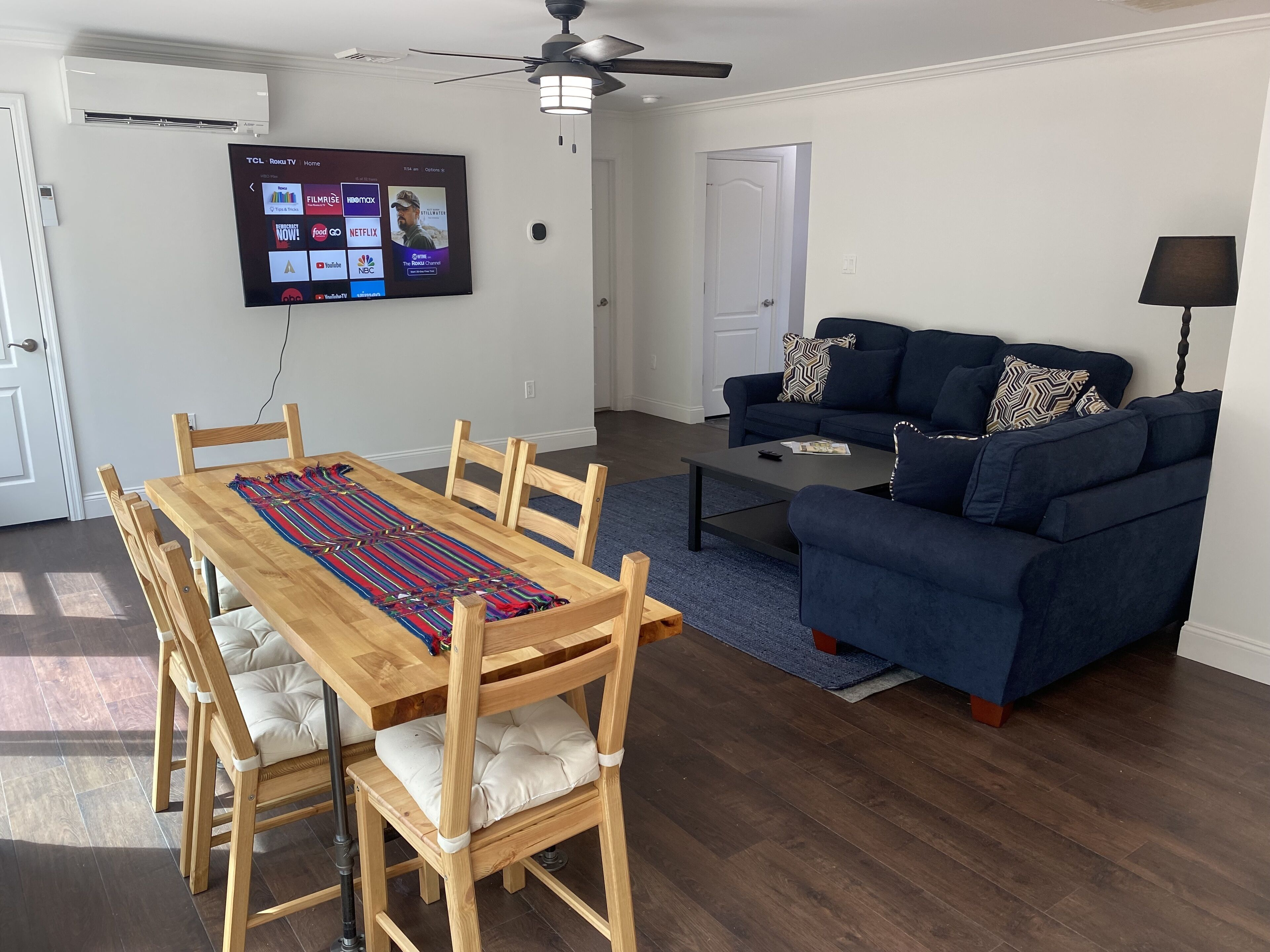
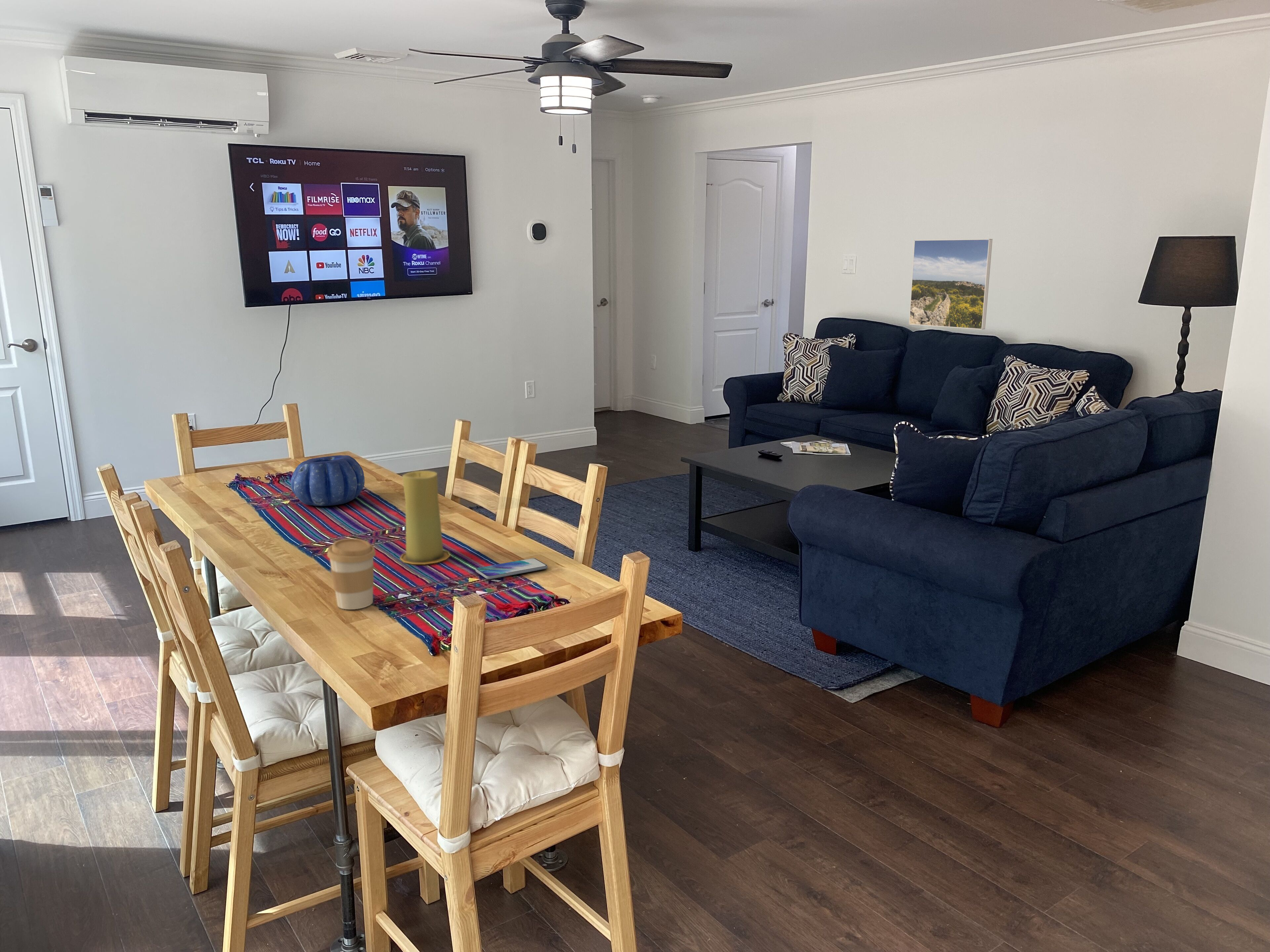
+ decorative bowl (328, 479)
+ candle (423, 515)
+ smartphone (512, 568)
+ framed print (949, 284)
+ coffee cup (353, 573)
